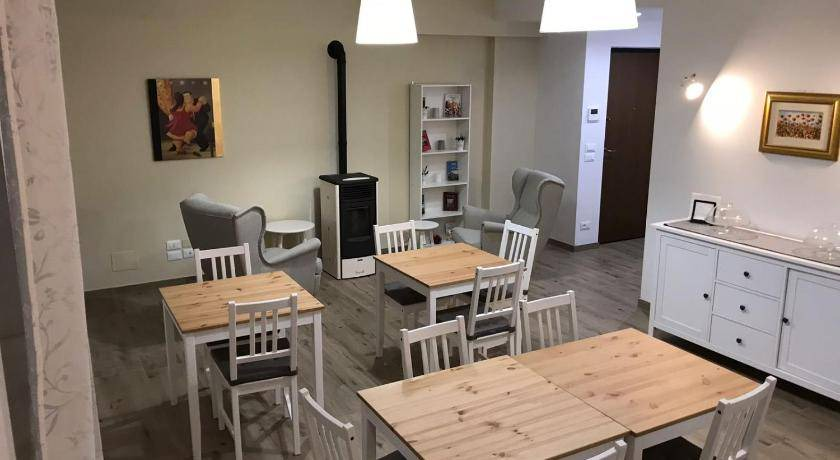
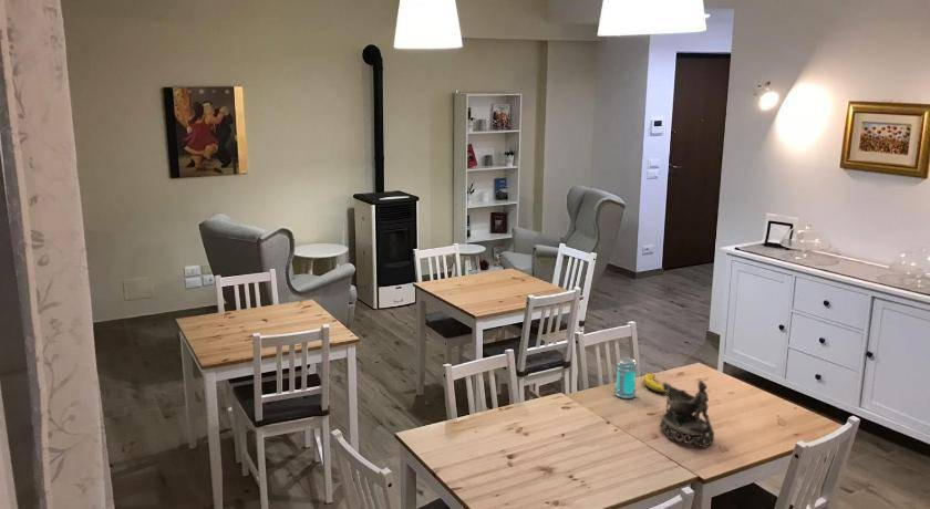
+ decorative bowl (683, 403)
+ banana (658, 383)
+ jar (626, 376)
